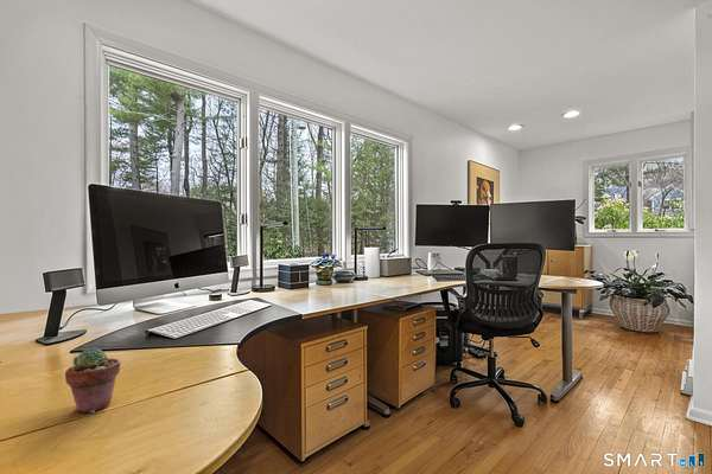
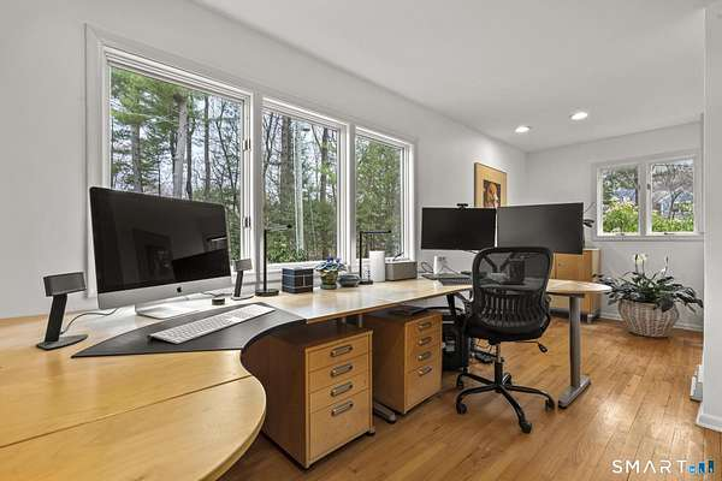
- potted succulent (94, 377)
